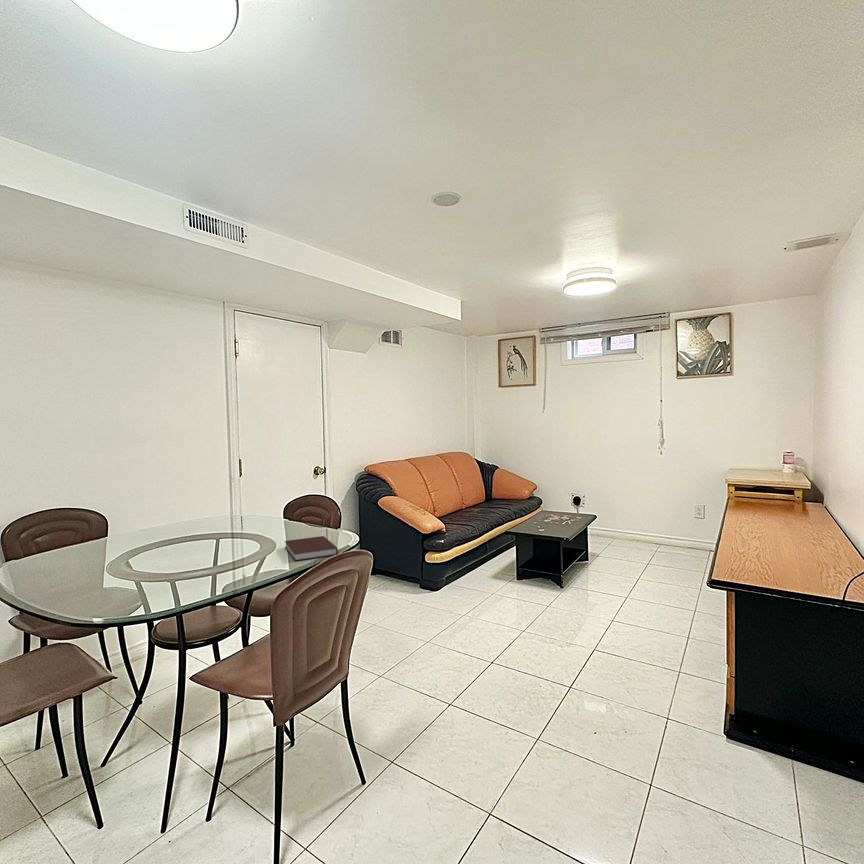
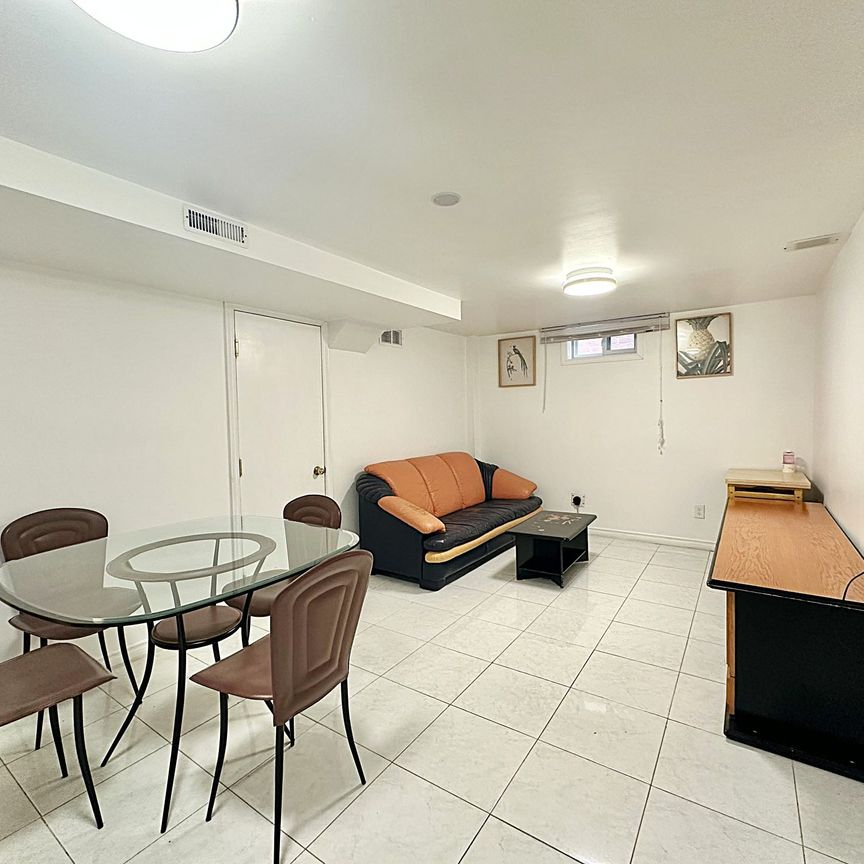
- notebook (310, 547)
